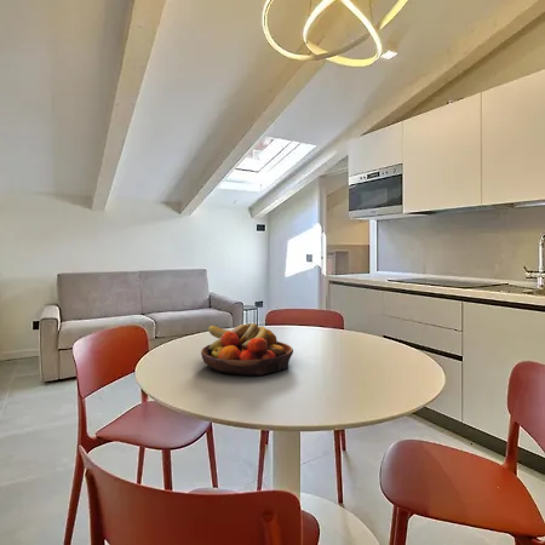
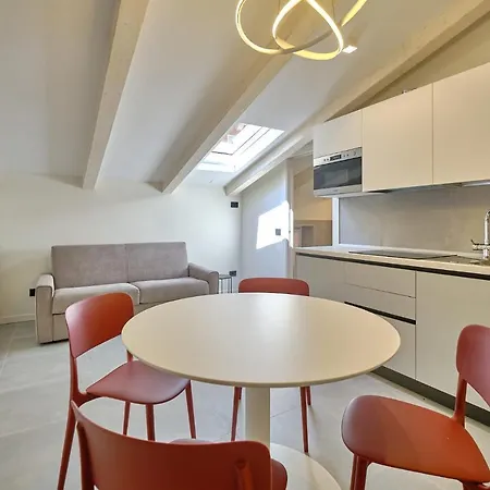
- fruit bowl (246, 345)
